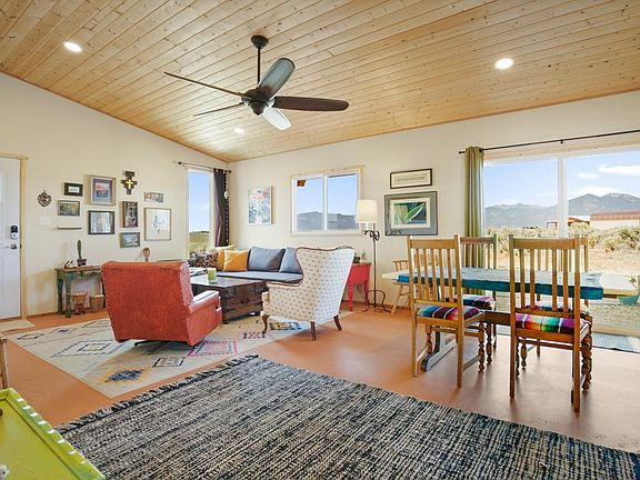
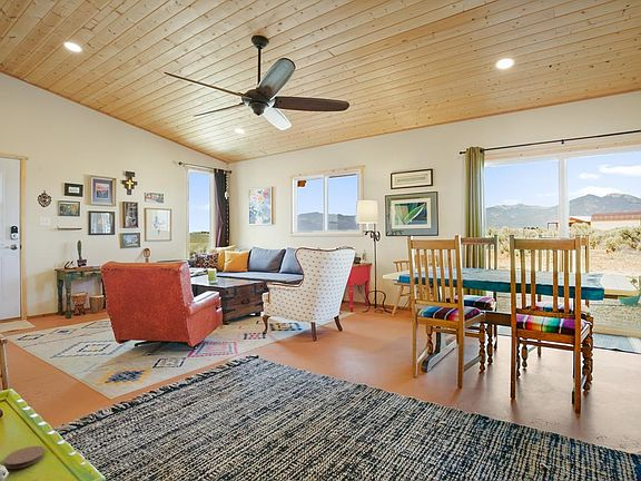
+ coaster (24, 457)
